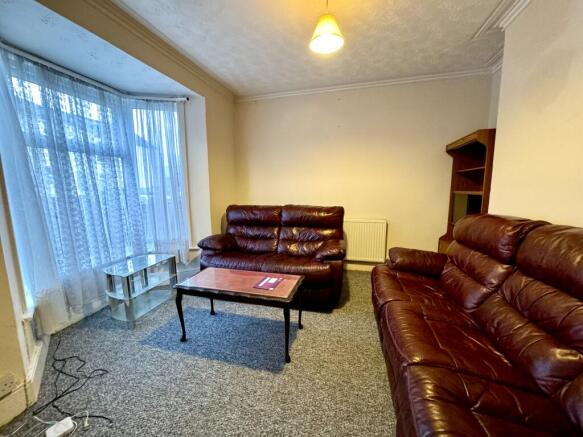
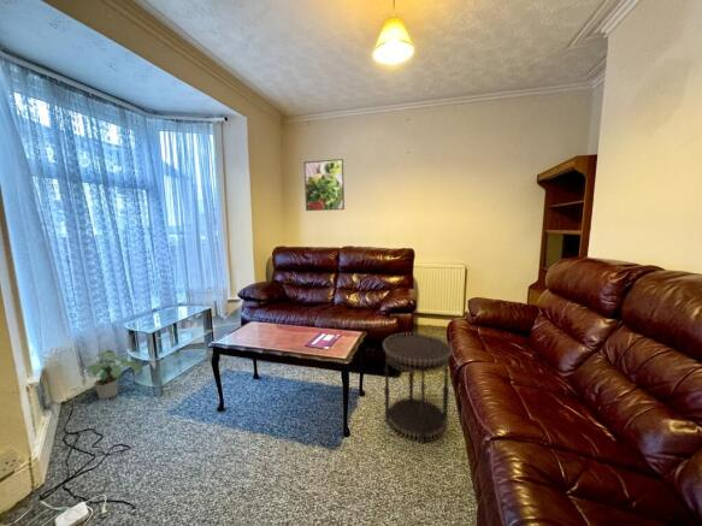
+ potted plant (111, 373)
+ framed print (324, 185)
+ side table (412, 383)
